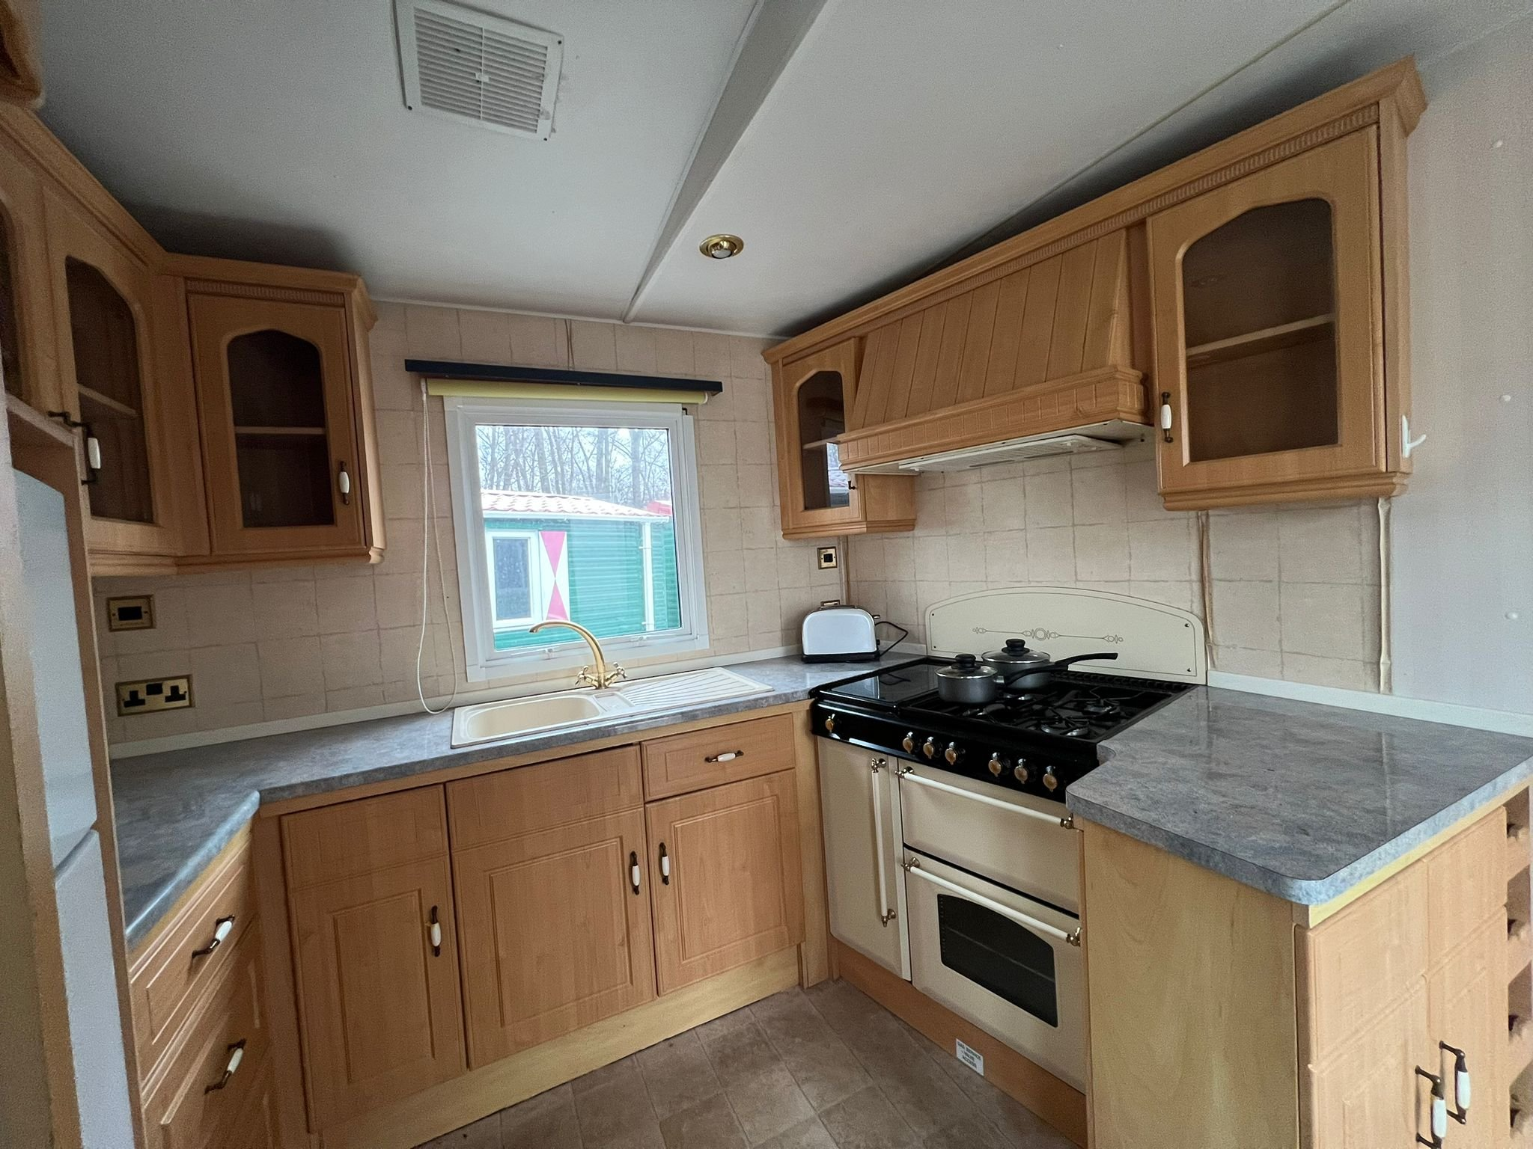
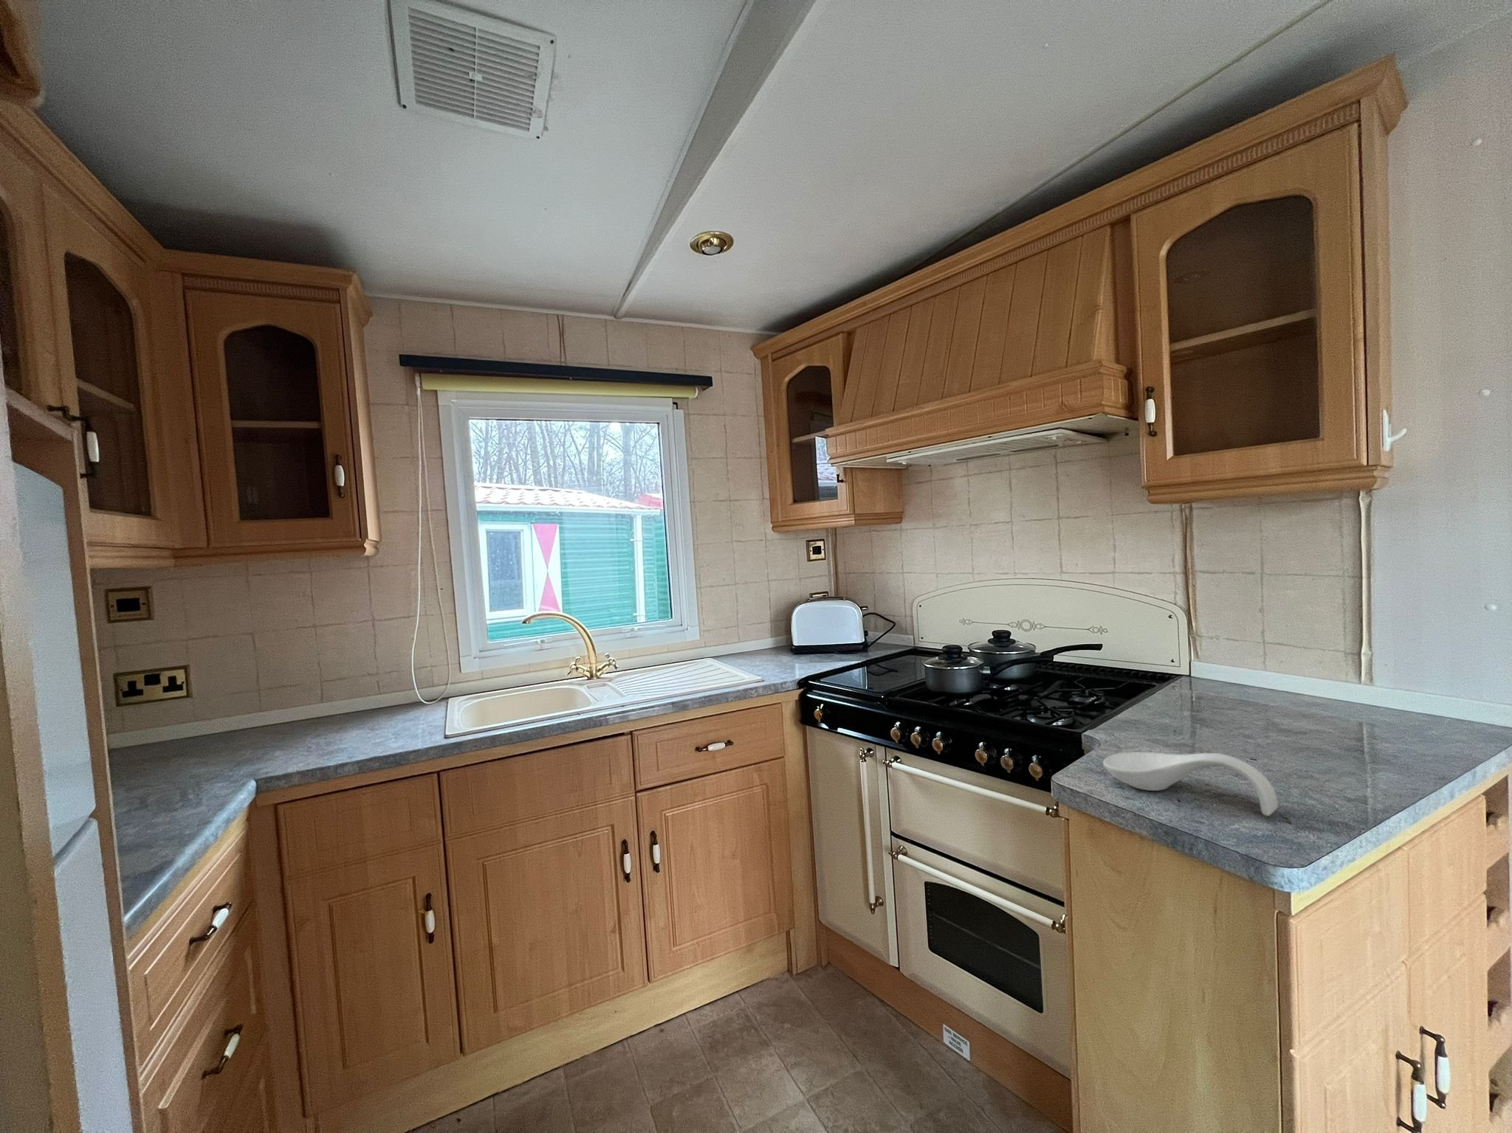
+ spoon rest (1182, 771)
